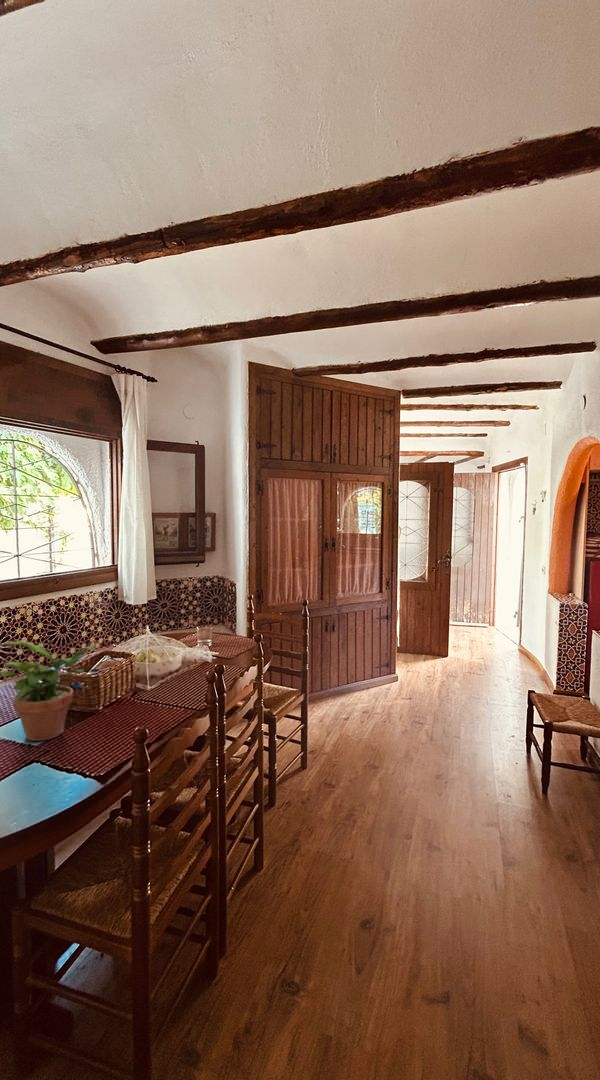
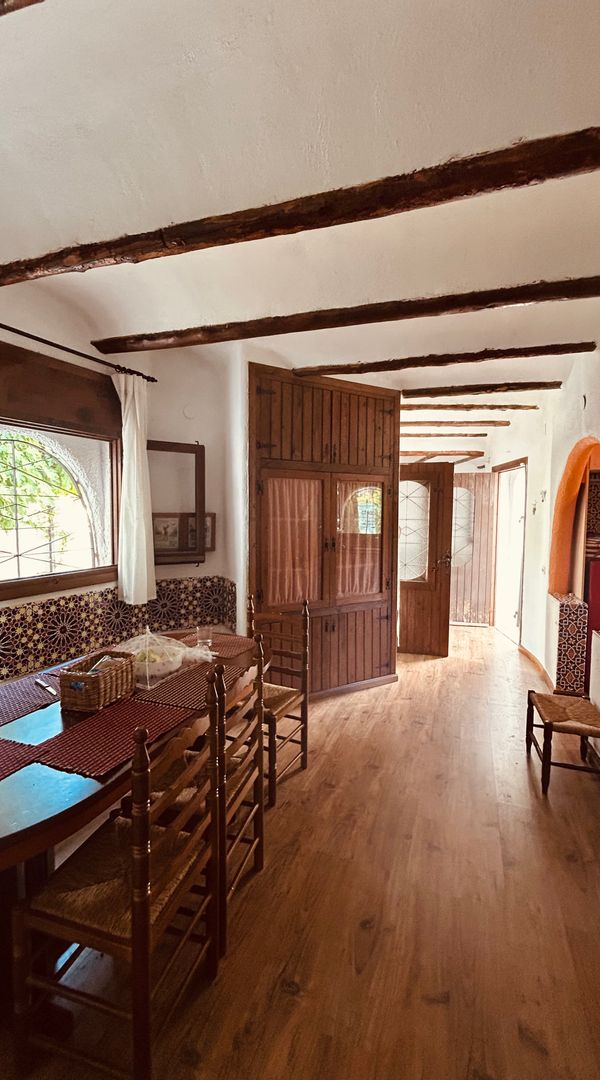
- potted plant (54, 684)
